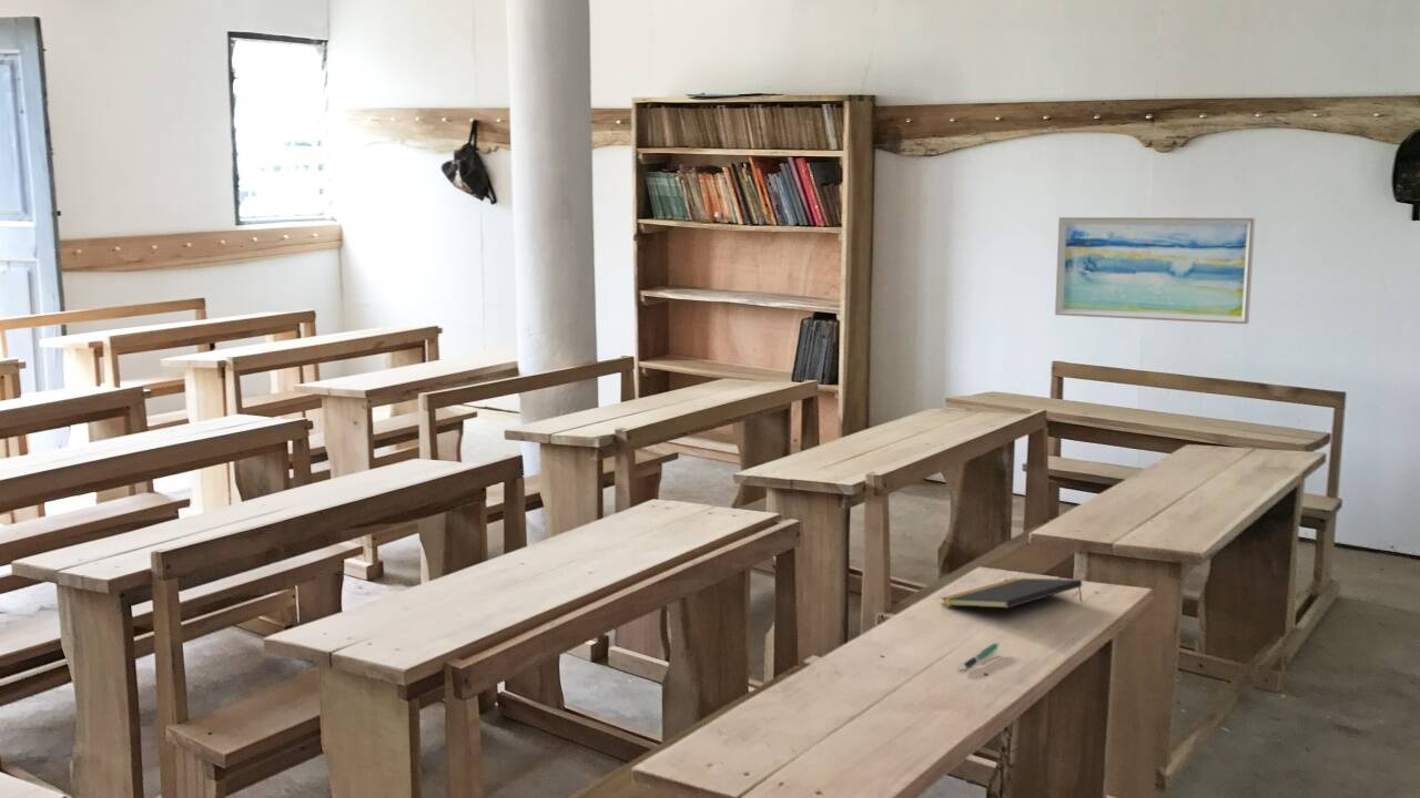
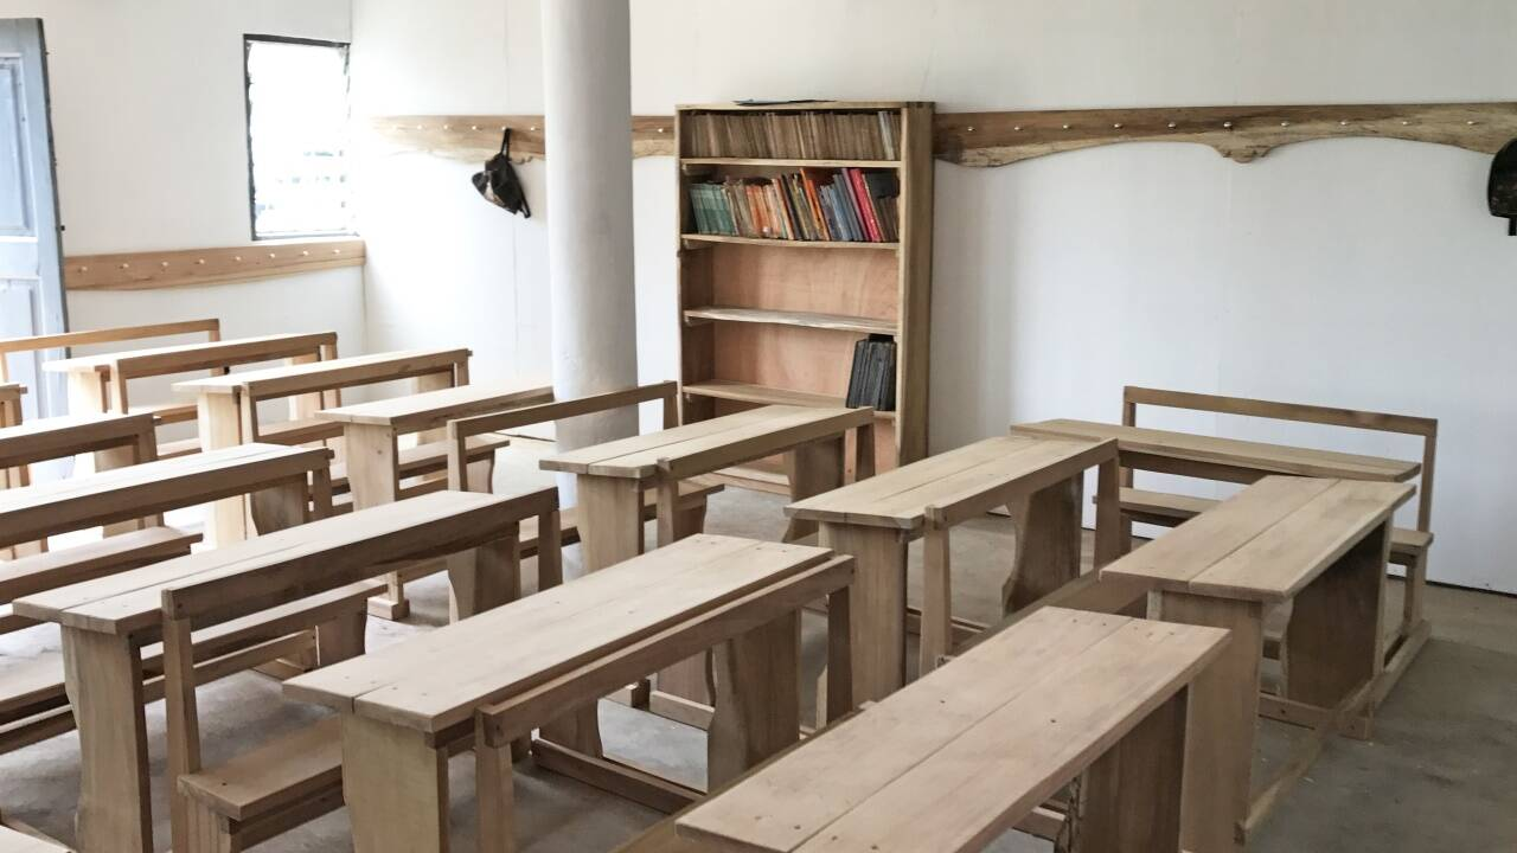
- wall art (1150, 268)
- notepad (1011, 592)
- pen (978, 656)
